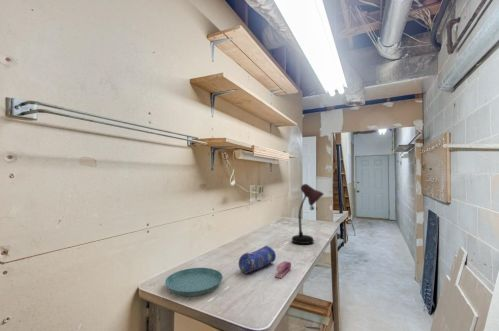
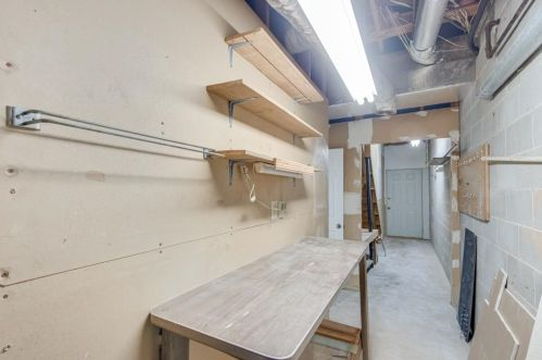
- stapler (283, 267)
- saucer (194, 281)
- desk lamp (300, 213)
- pencil case (257, 258)
